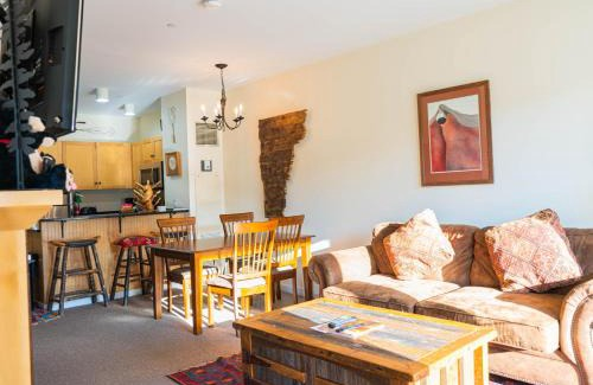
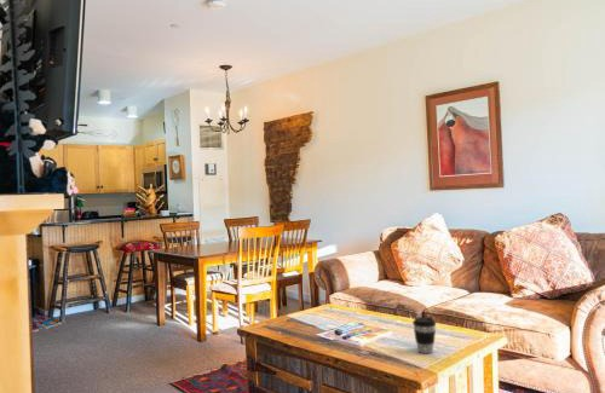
+ coffee cup (424, 335)
